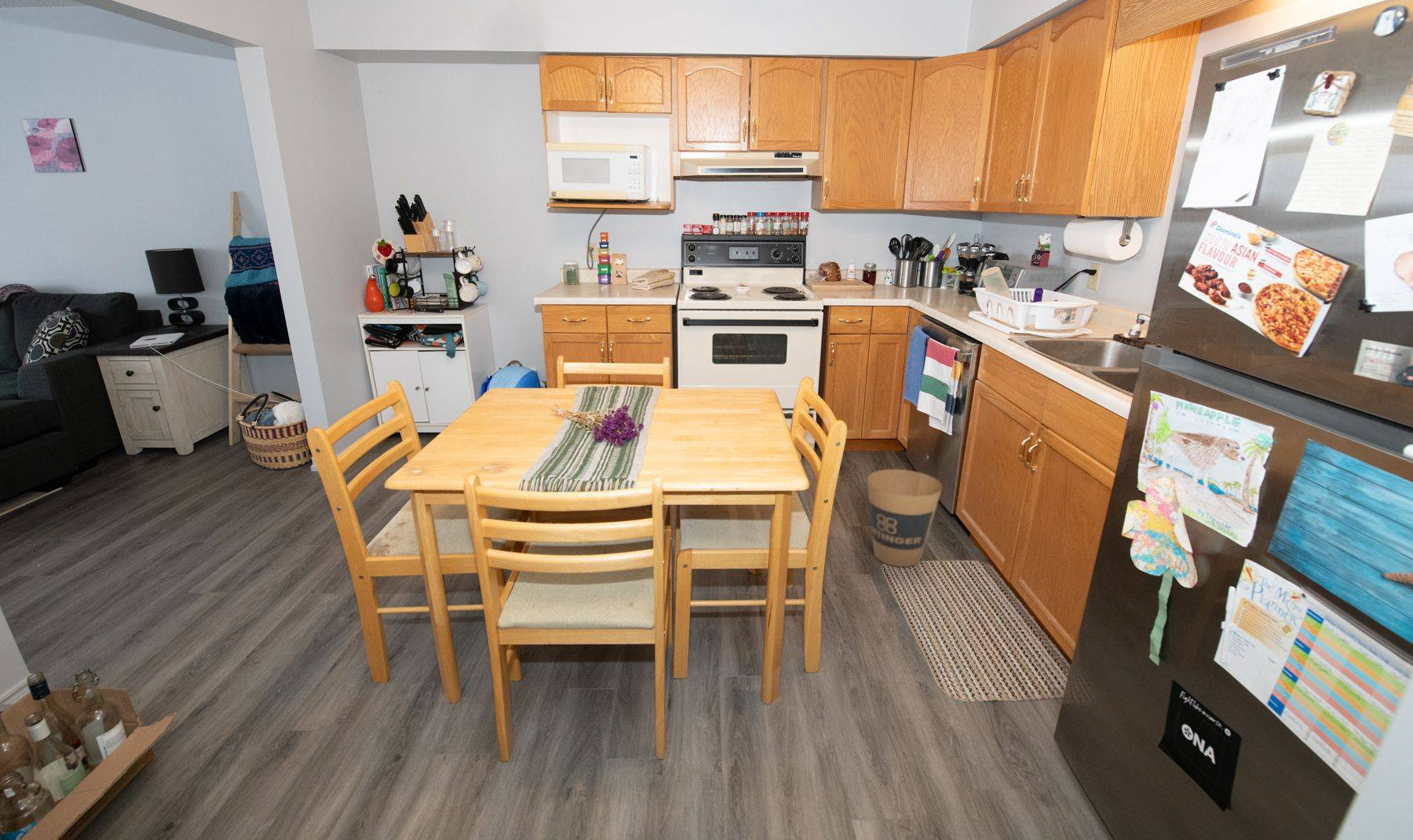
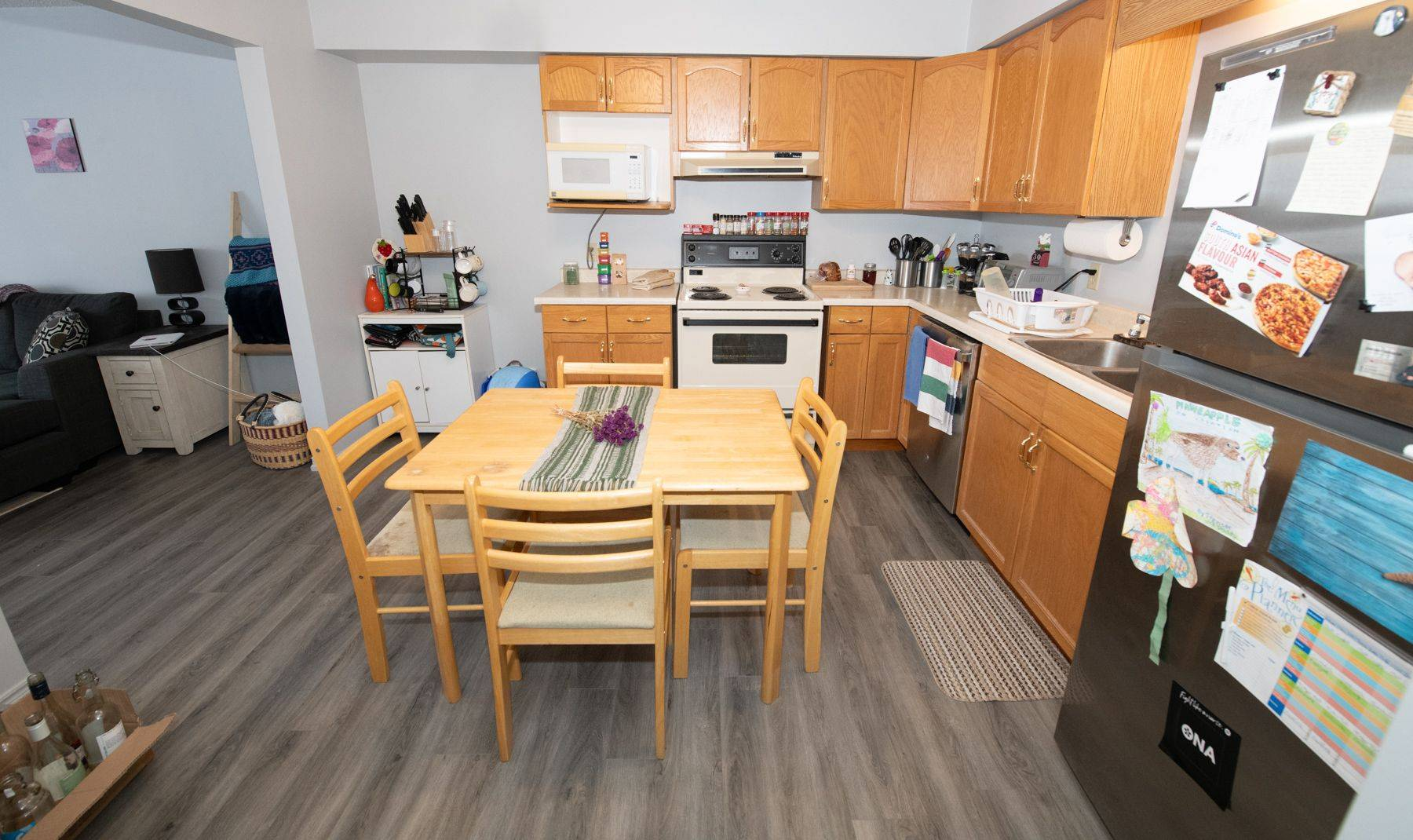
- trash can (900, 519)
